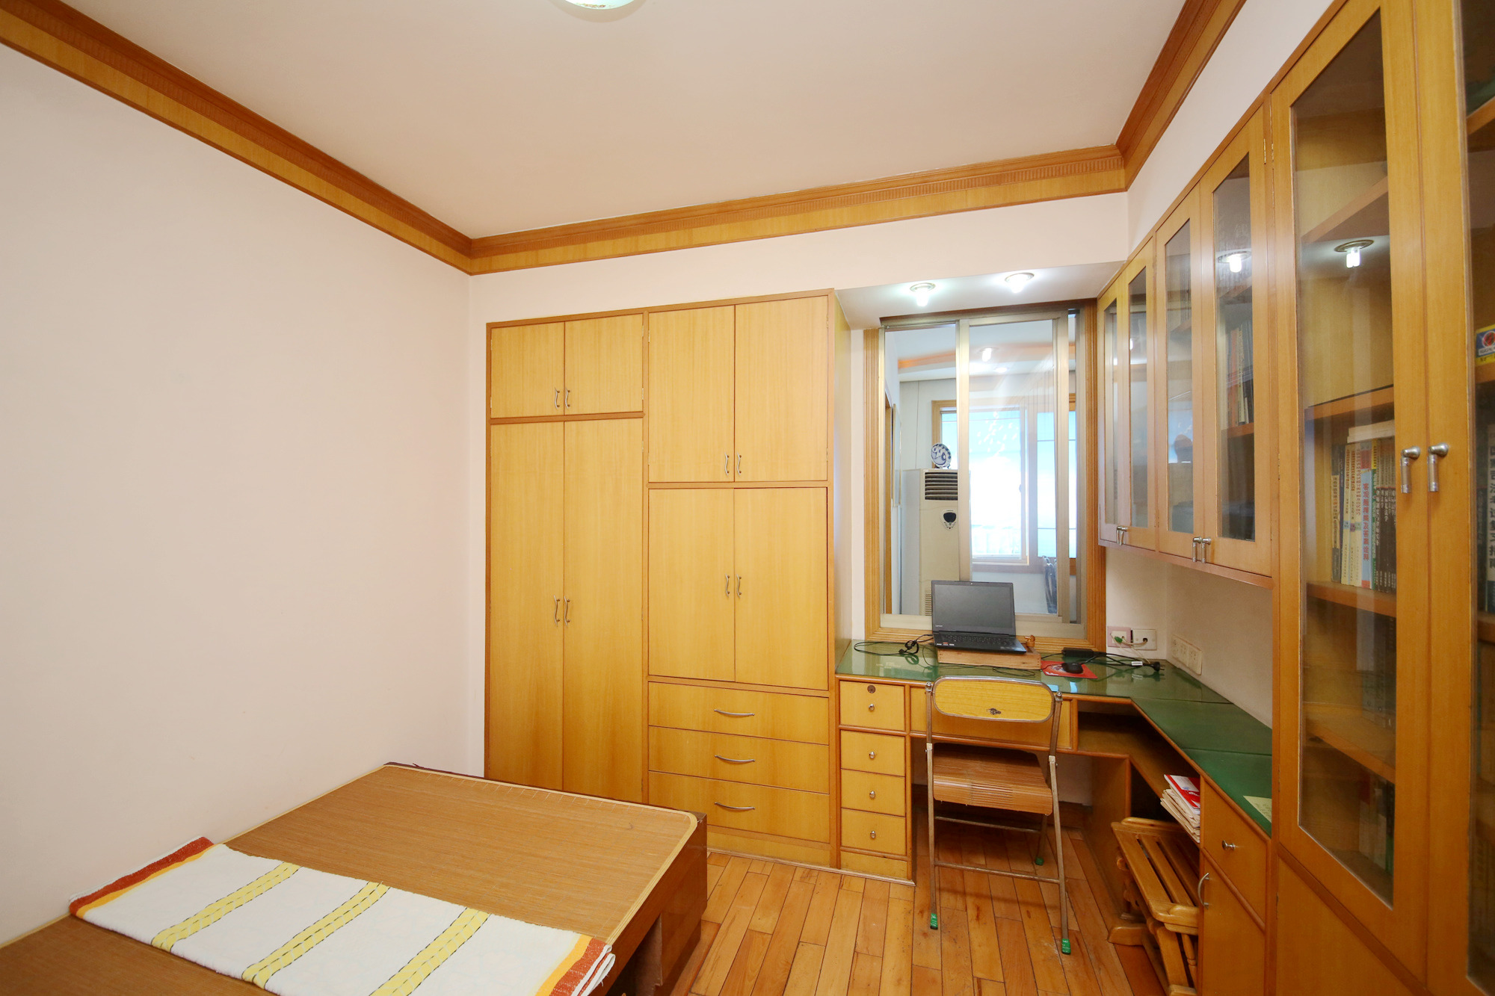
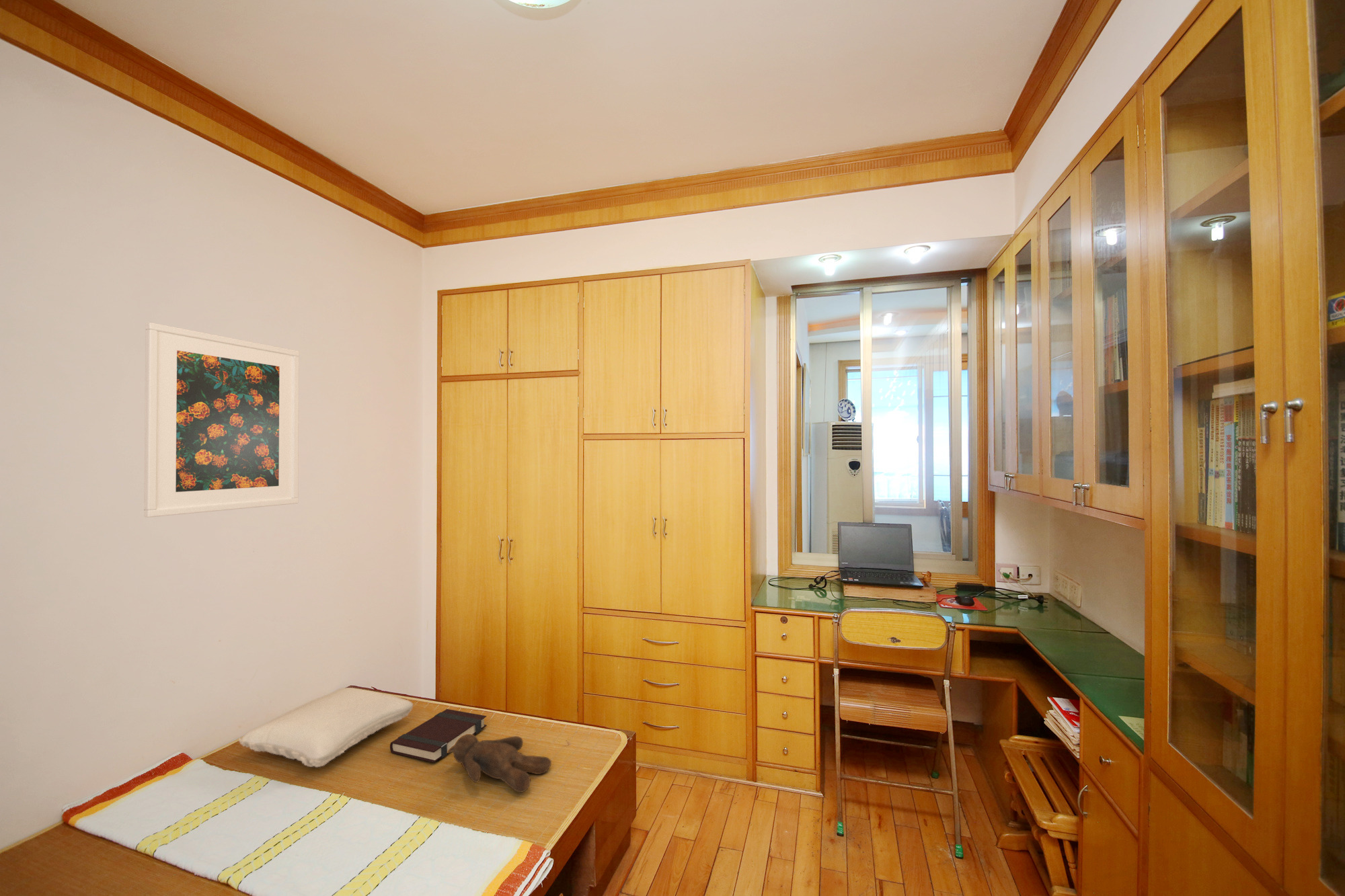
+ pillow (332, 723)
+ book (440, 733)
+ teddy bear (497, 758)
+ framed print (231, 423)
